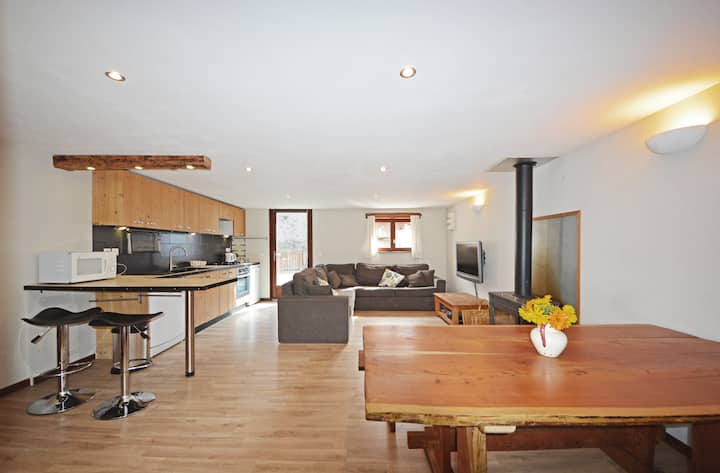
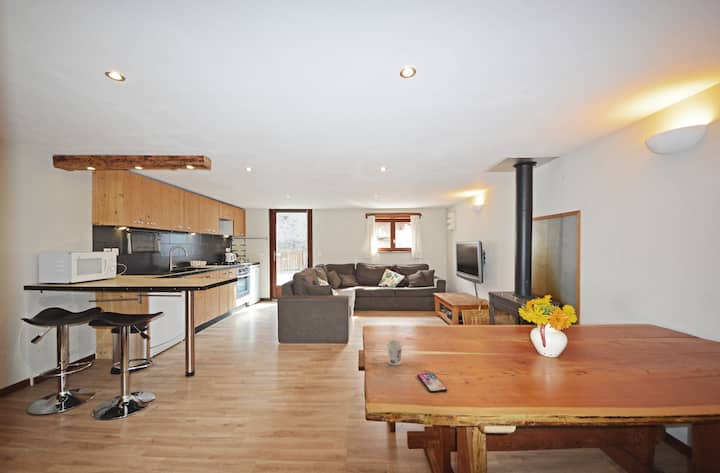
+ cup (394, 352)
+ smartphone (431, 382)
